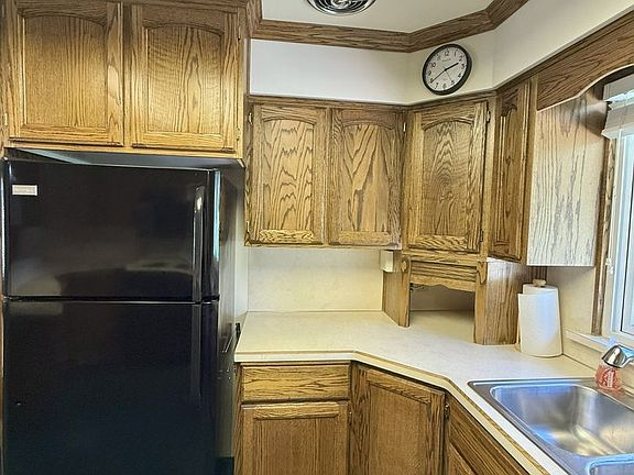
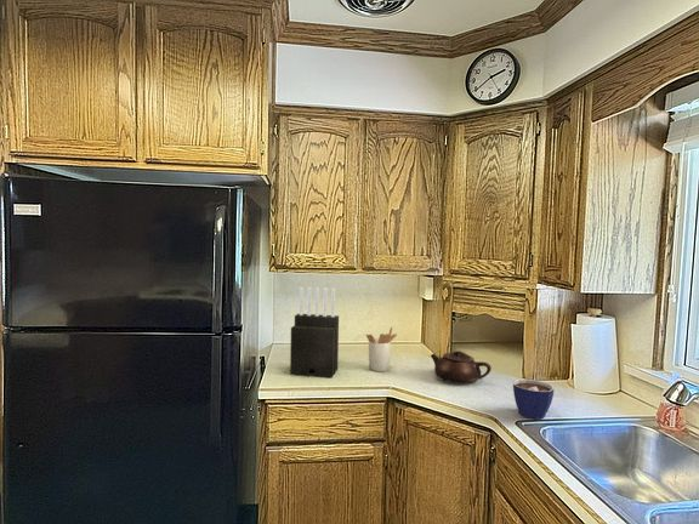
+ utensil holder (381, 349)
+ cup (535, 398)
+ teapot (458, 365)
+ knife block (314, 331)
